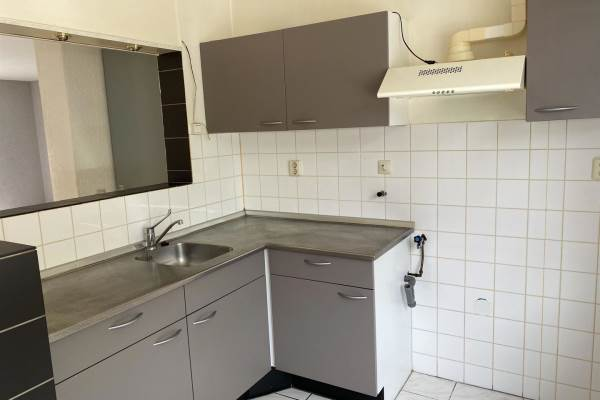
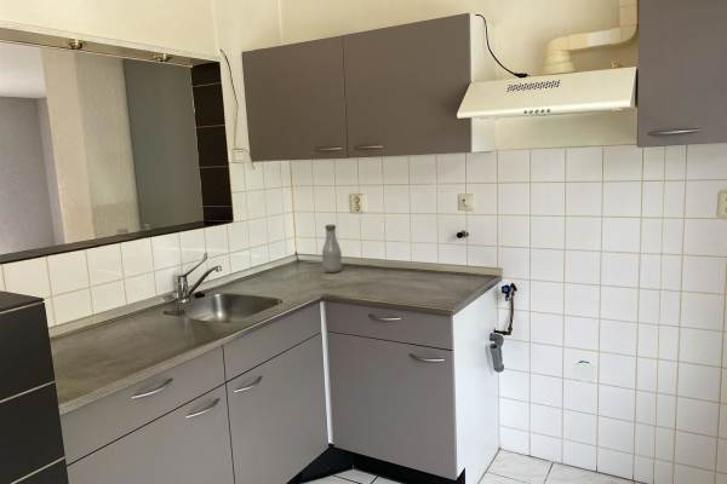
+ bottle (331, 248)
